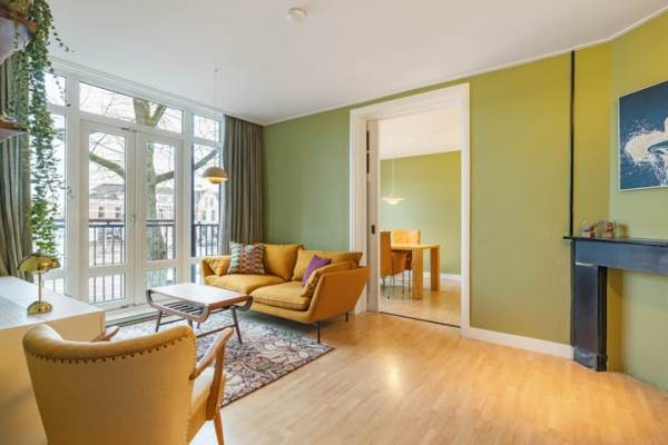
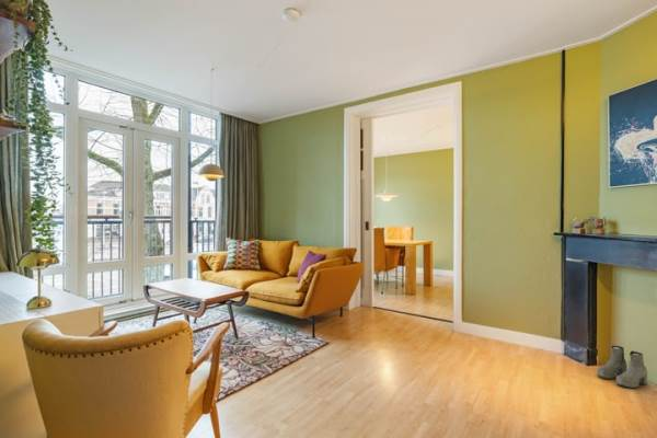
+ boots (622, 365)
